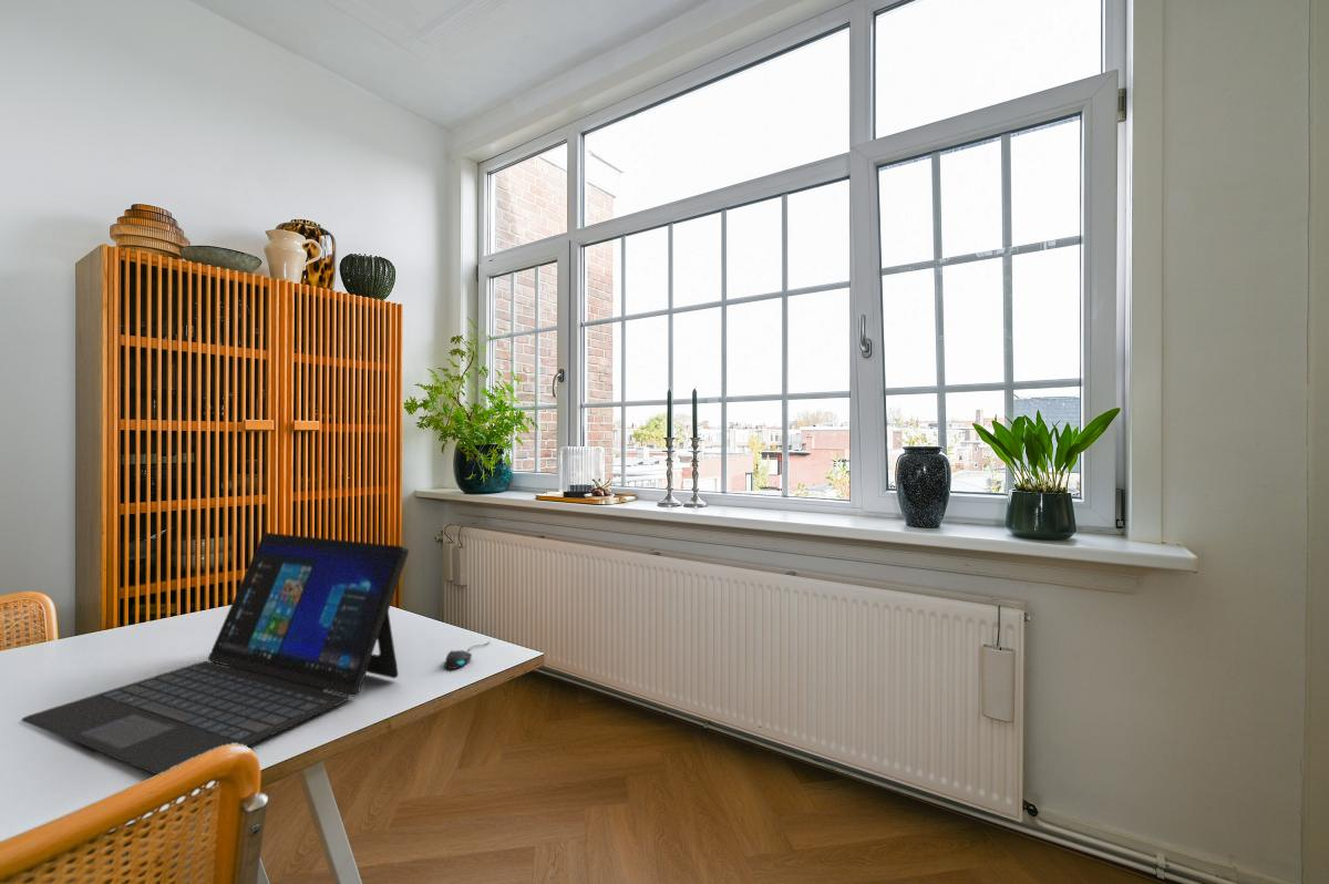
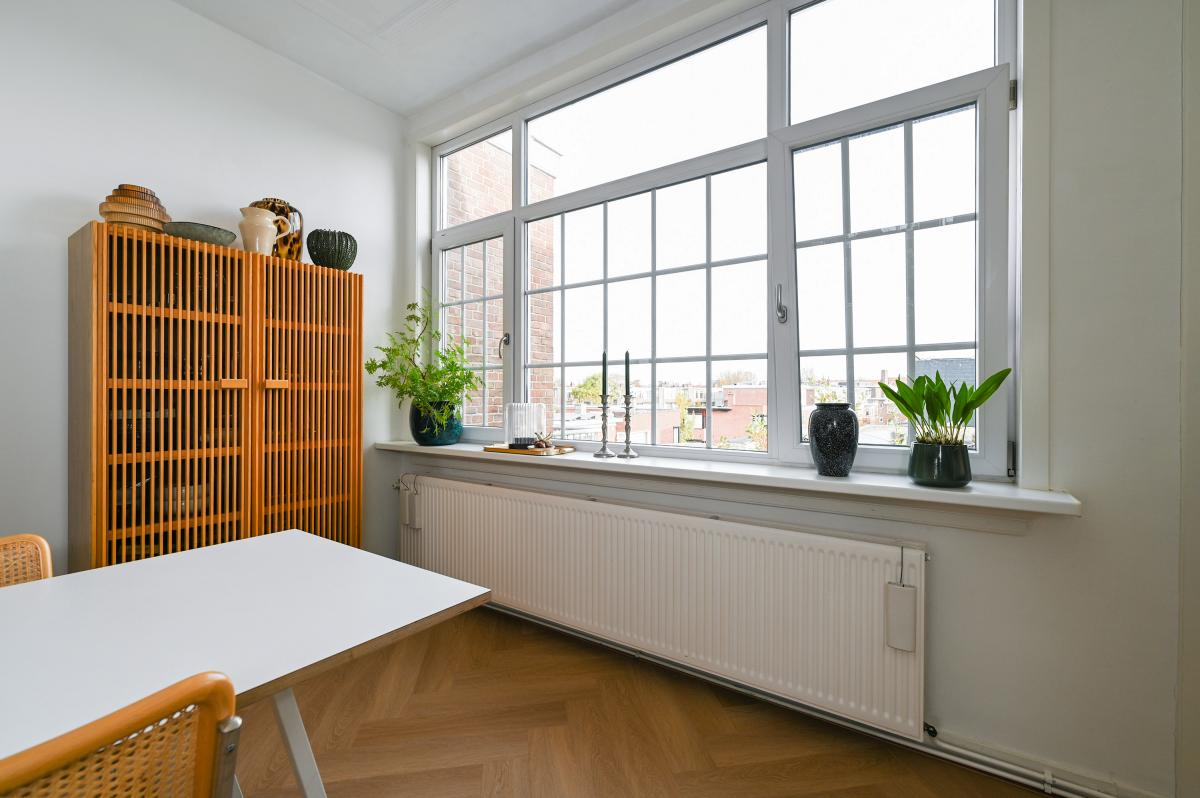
- laptop (233, 625)
- mouse (468, 649)
